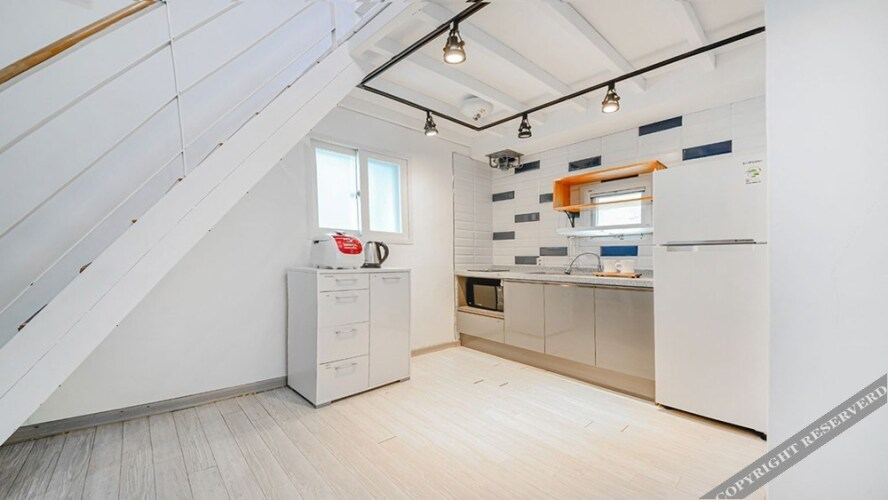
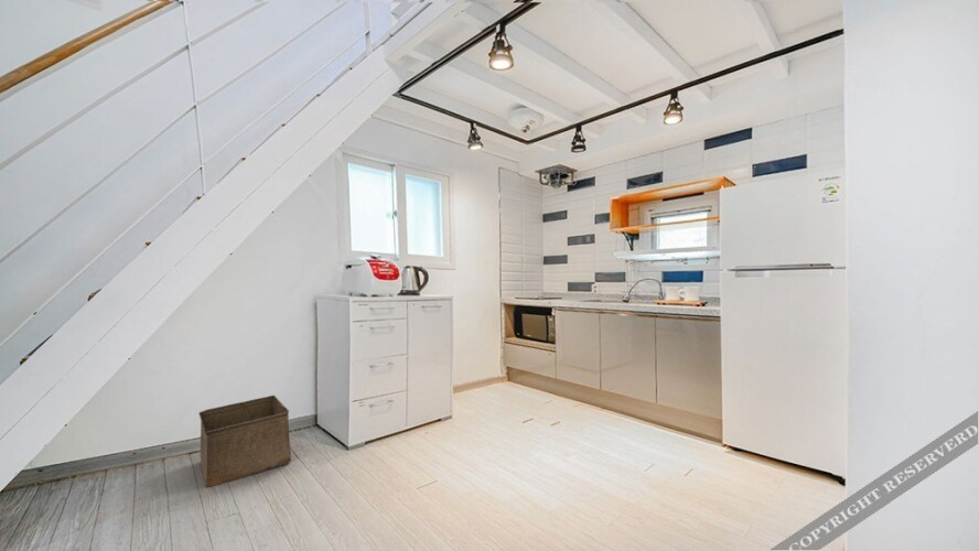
+ storage bin (245, 435)
